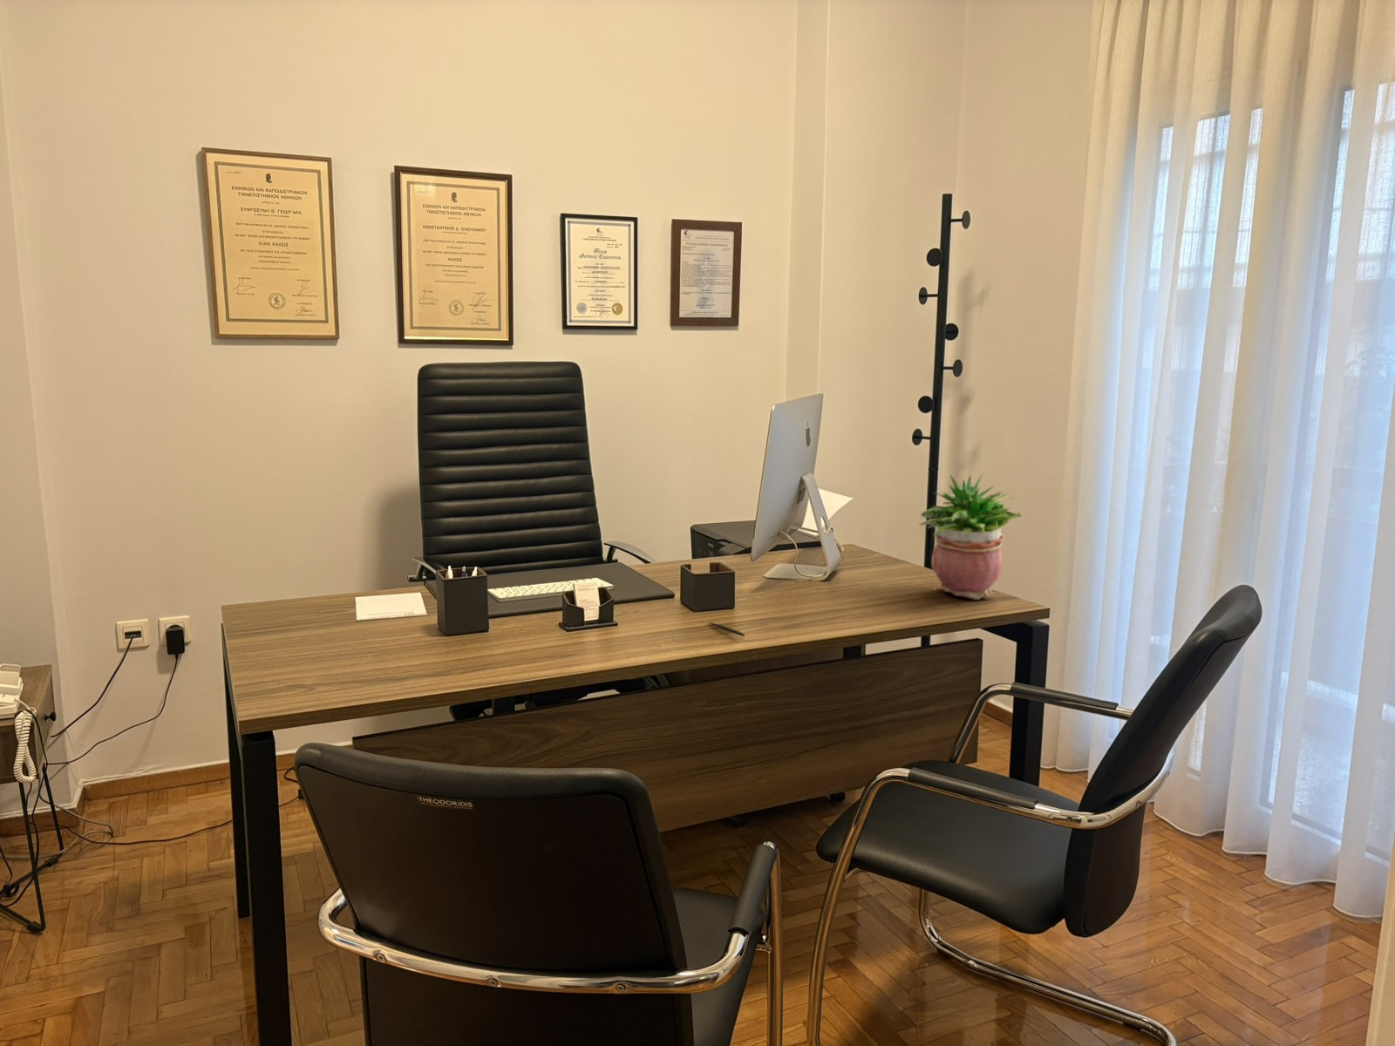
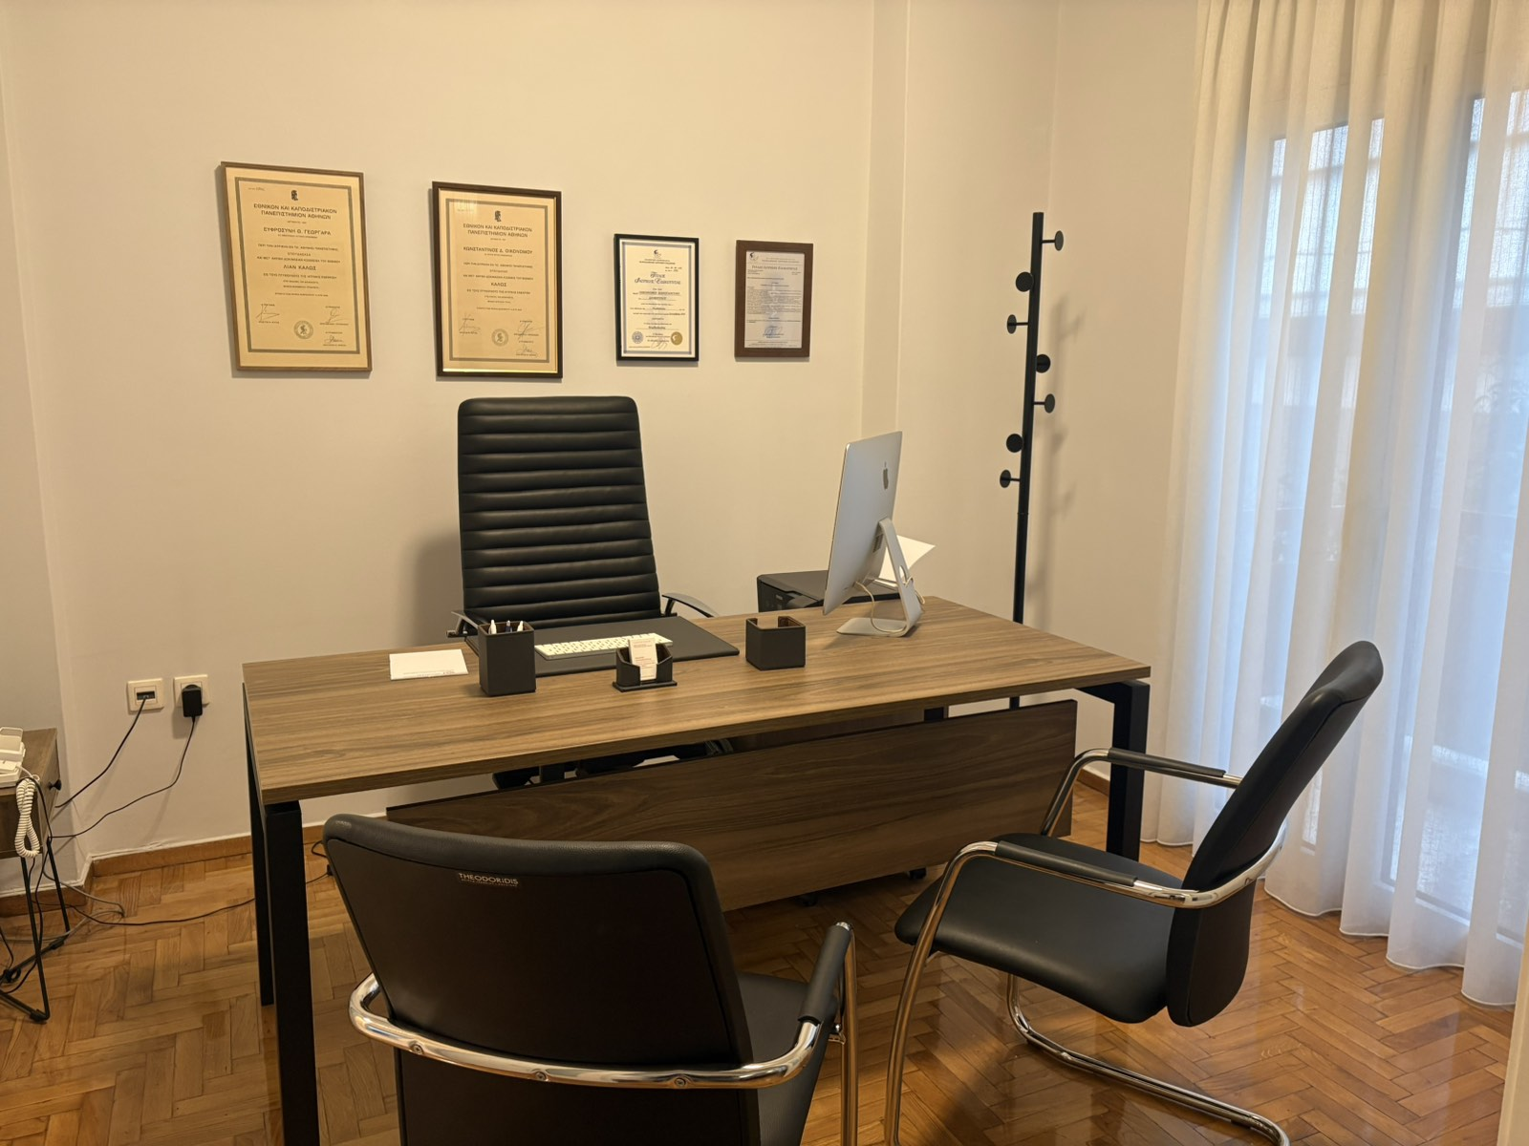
- potted plant (970, 535)
- pen (725, 627)
